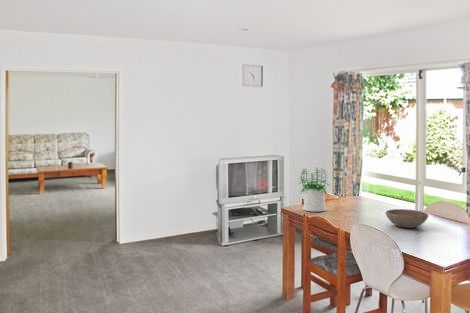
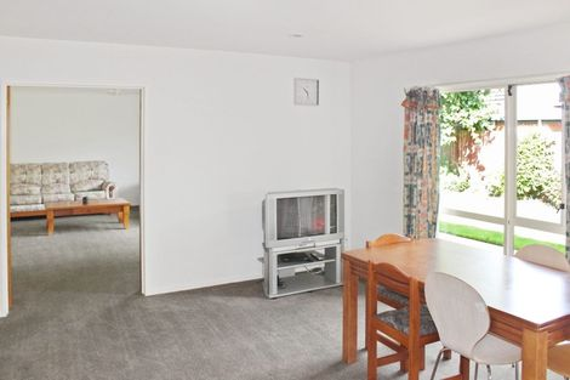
- bowl (406, 219)
- potted plant (313, 188)
